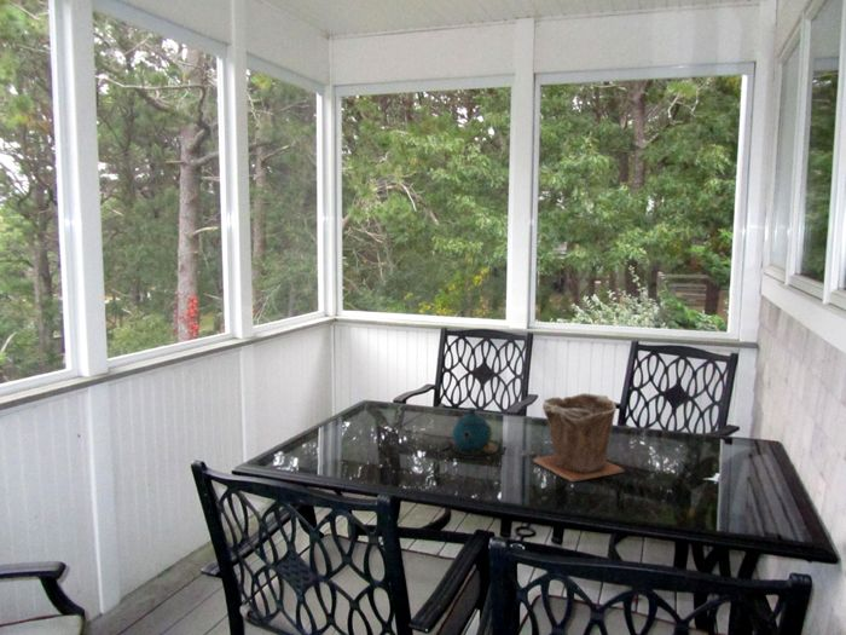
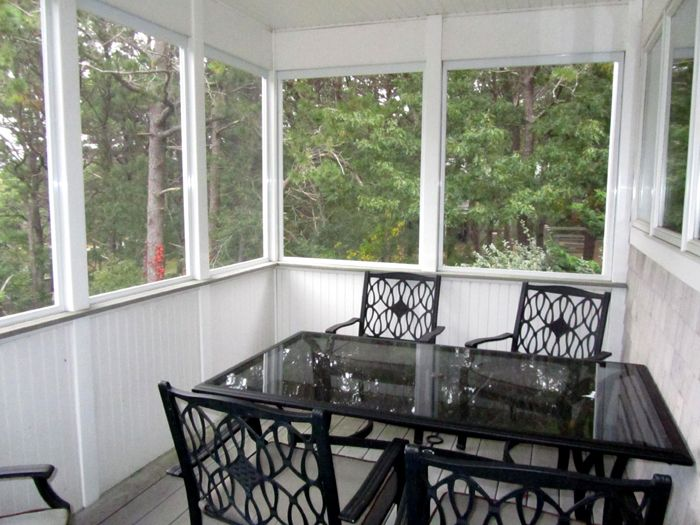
- teapot (474, 427)
- plant pot (578, 433)
